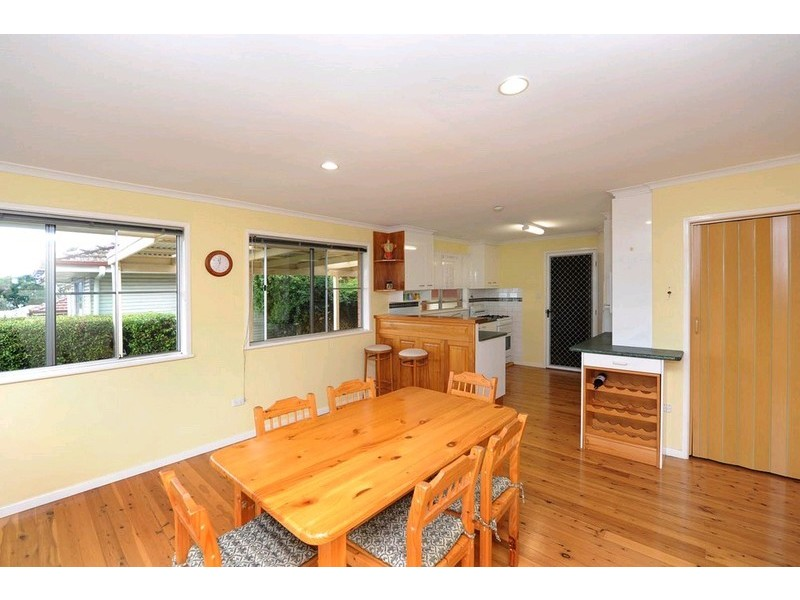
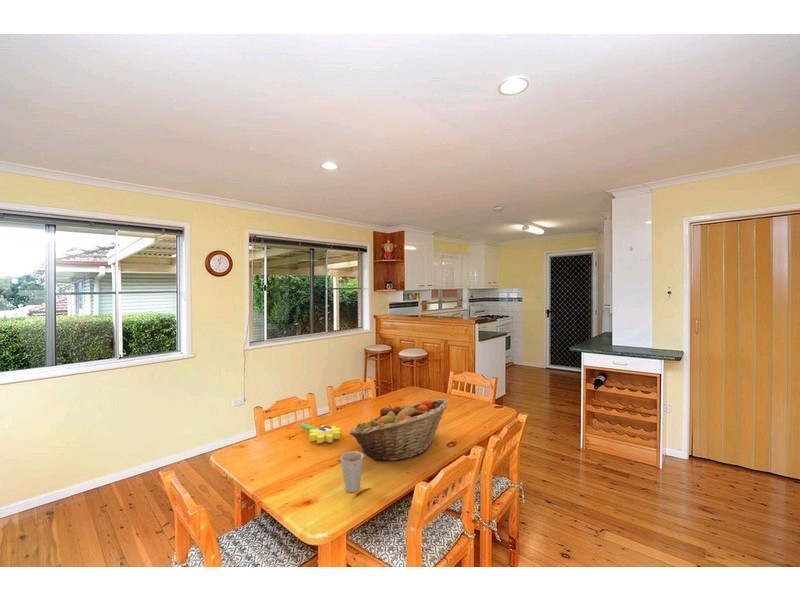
+ flower (318, 430)
+ fruit basket (401, 424)
+ cup (352, 469)
